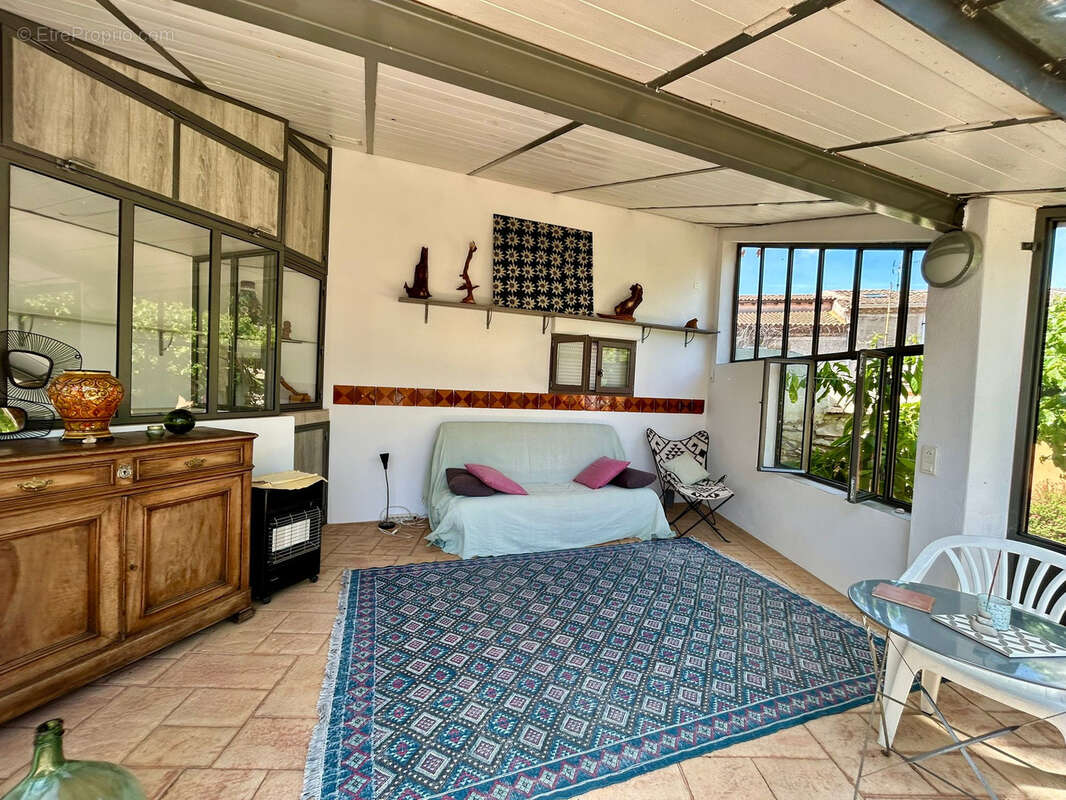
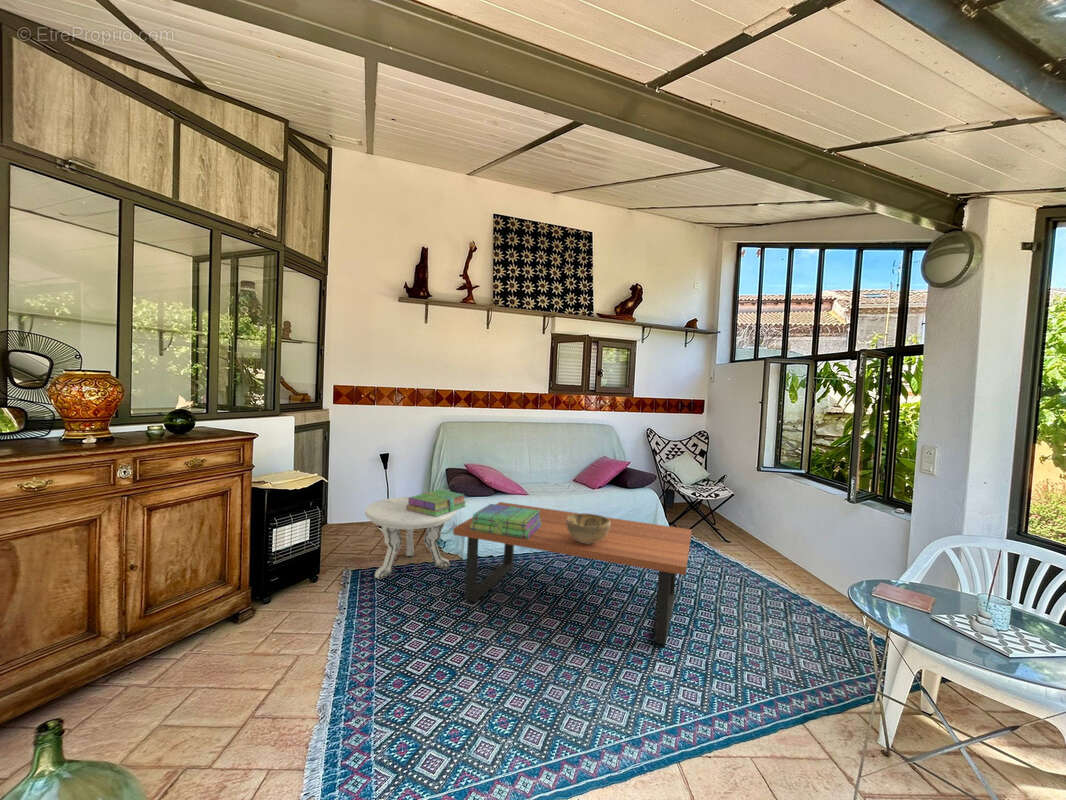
+ stack of books (507, 519)
+ stack of books (437, 501)
+ decorative bowl (587, 529)
+ coffee table (578, 556)
+ side table (410, 537)
